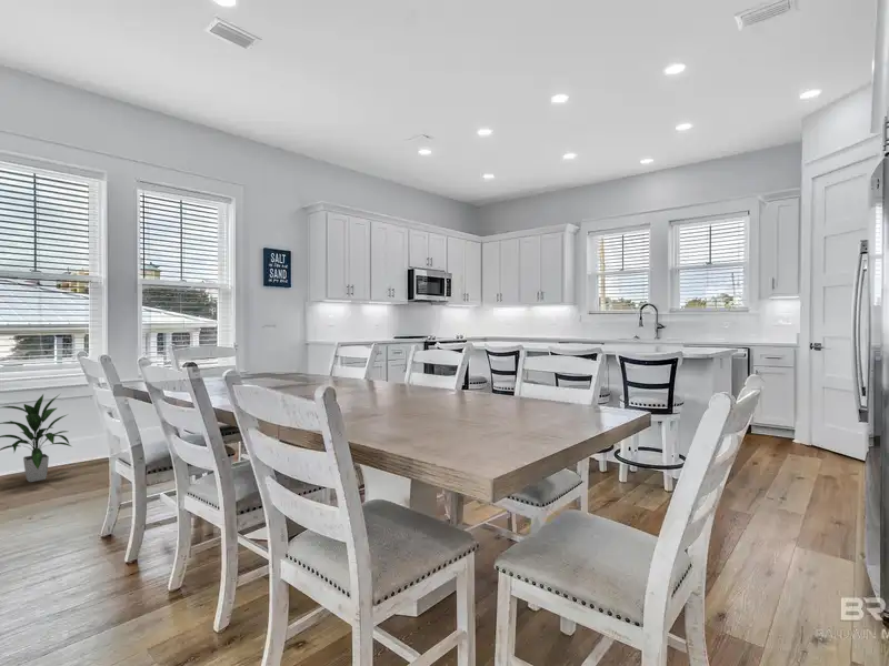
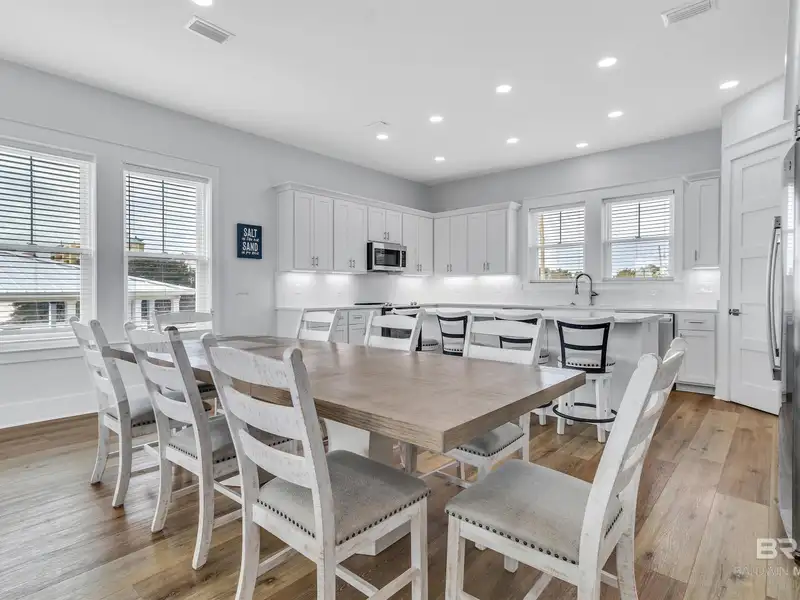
- indoor plant (34, 437)
